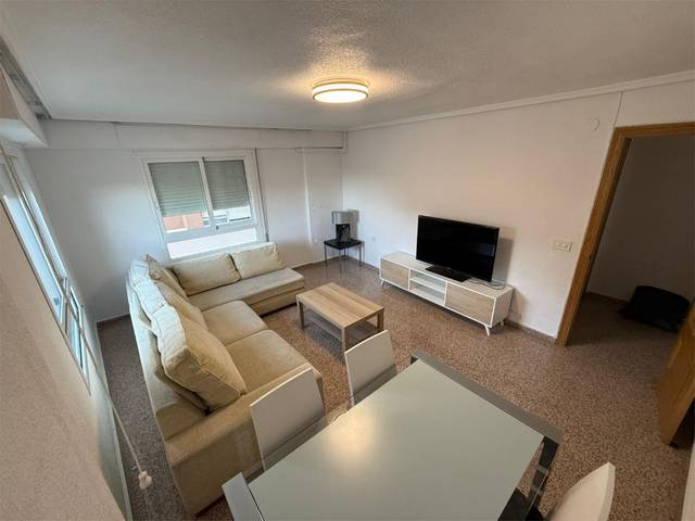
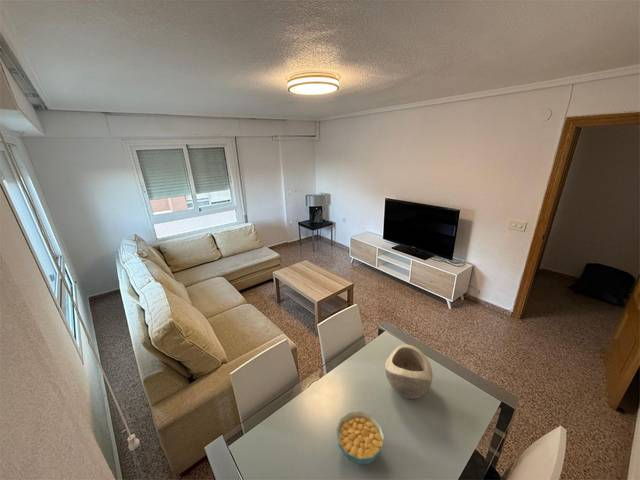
+ decorative bowl (407, 373)
+ cereal bowl (359, 441)
